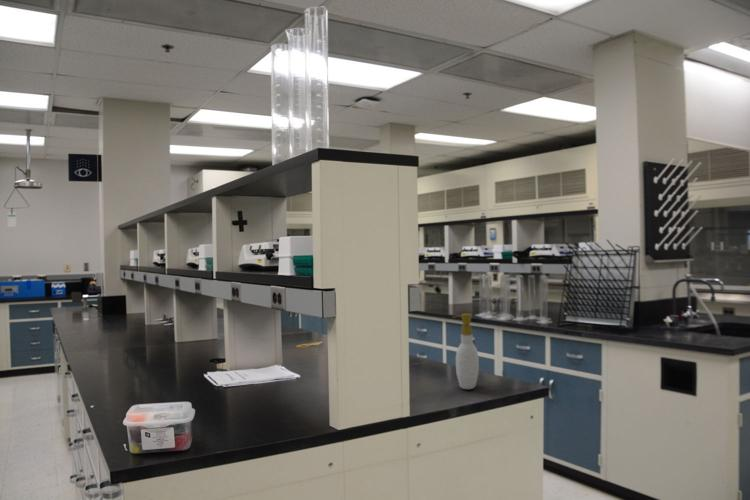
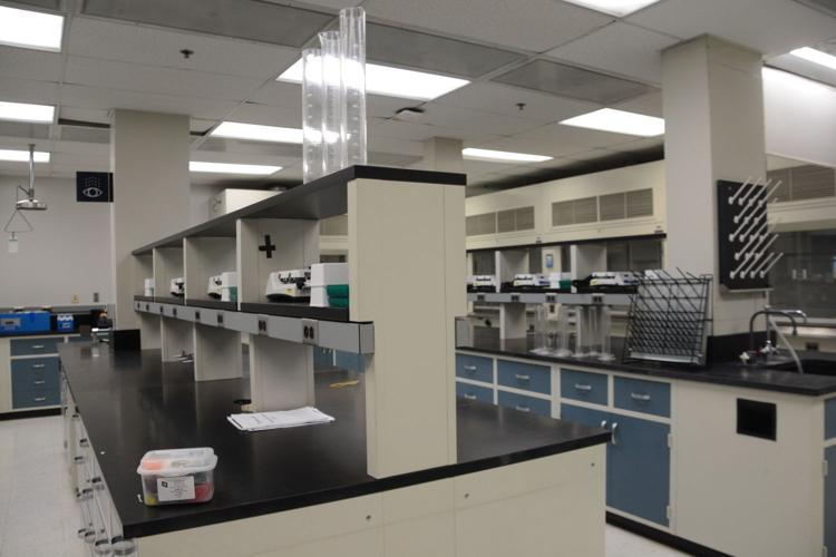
- soap bottle (465, 350)
